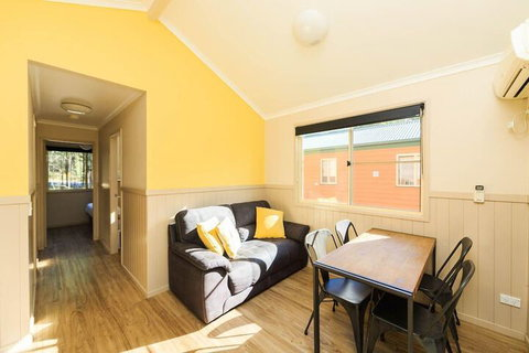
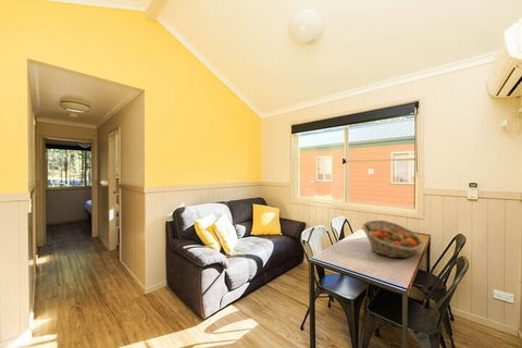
+ fruit basket (390, 237)
